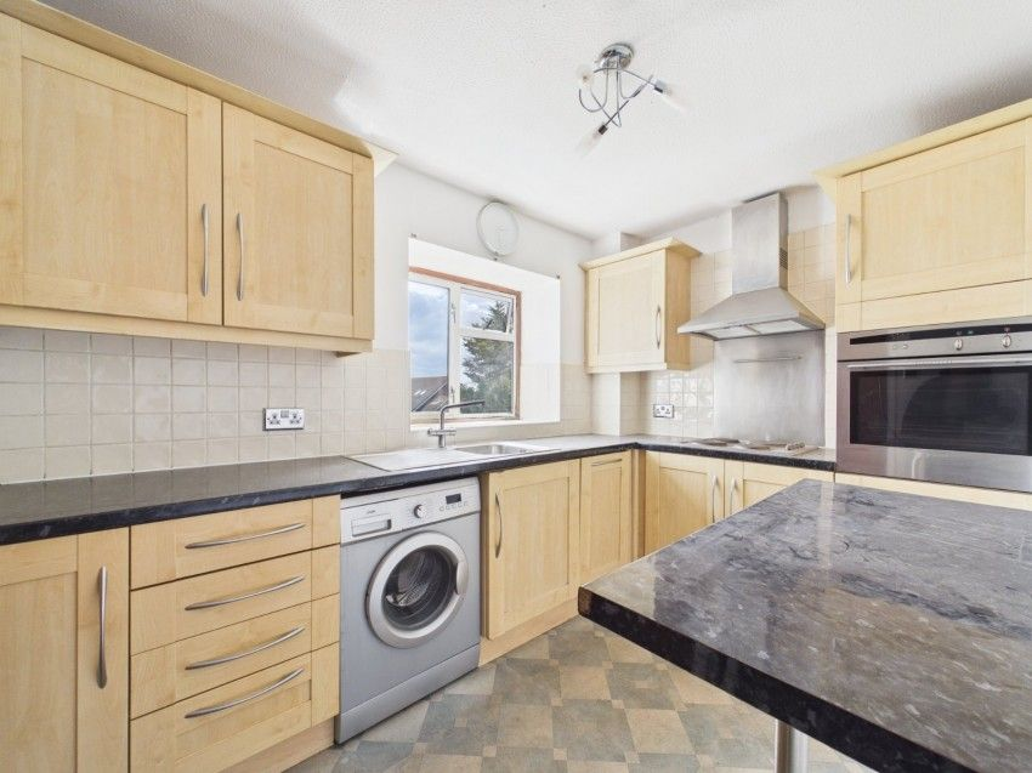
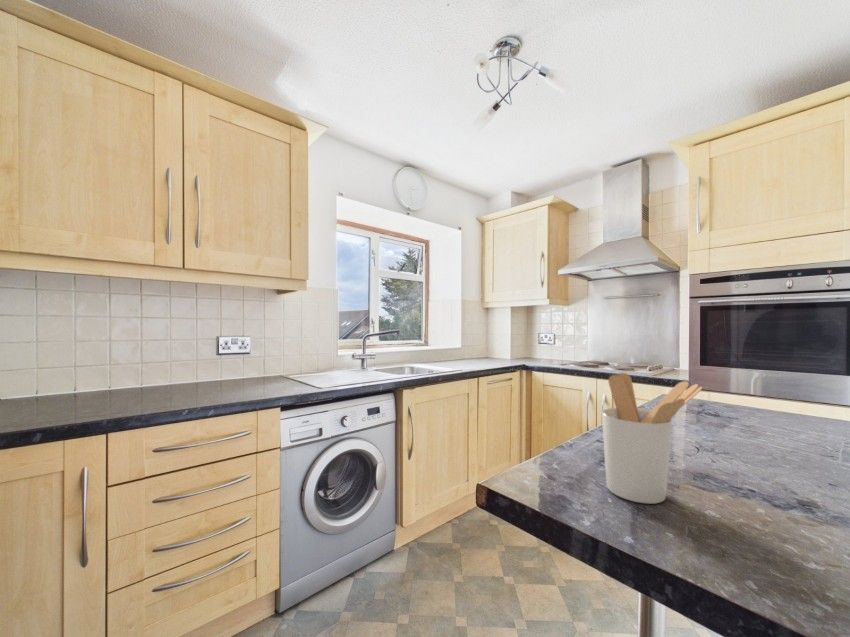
+ utensil holder (651, 434)
